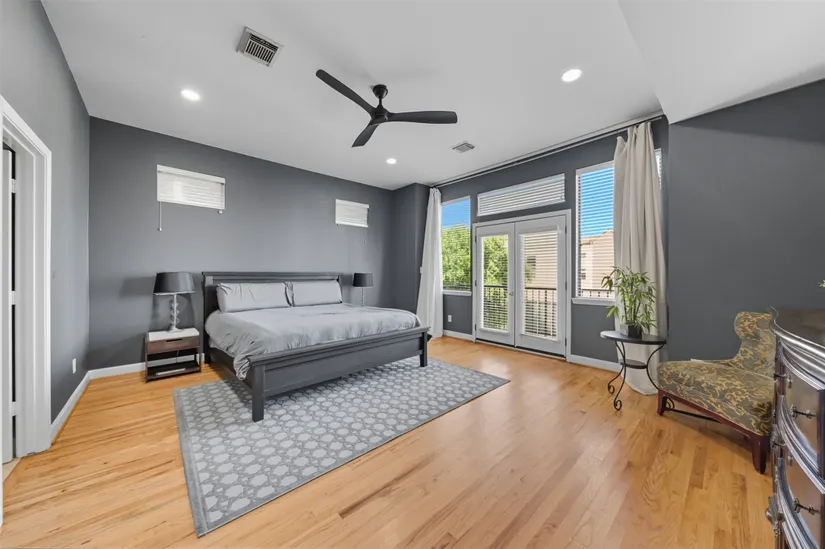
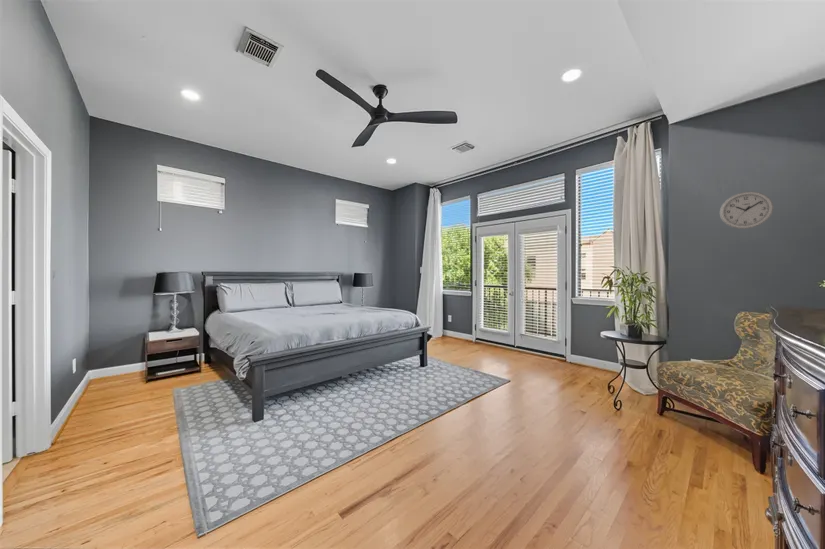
+ wall clock (745, 210)
